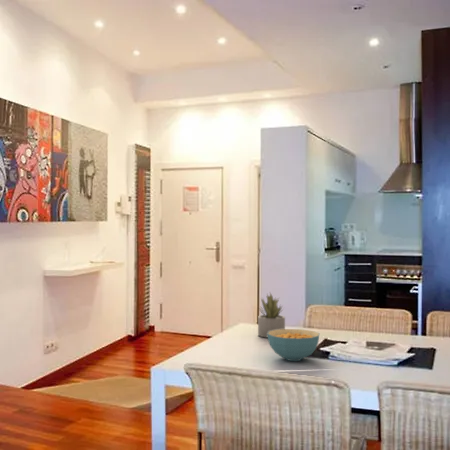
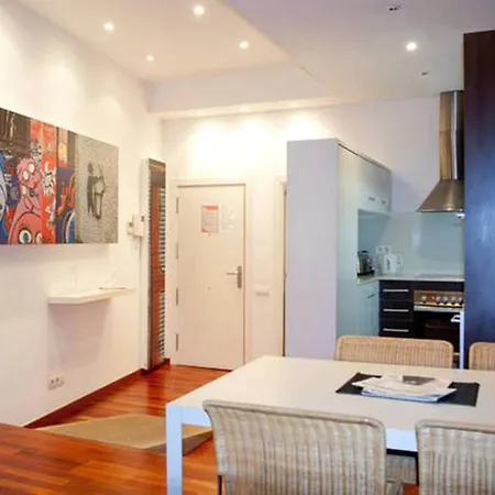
- succulent plant (271, 313)
- cereal bowl (293, 346)
